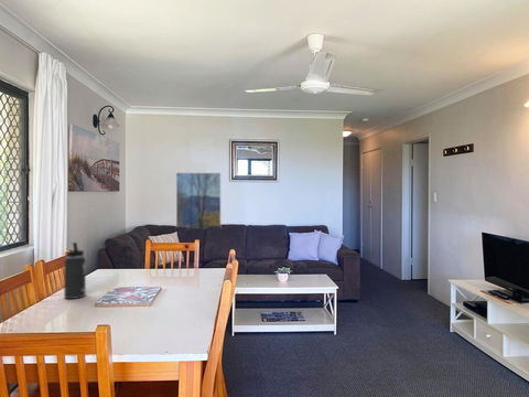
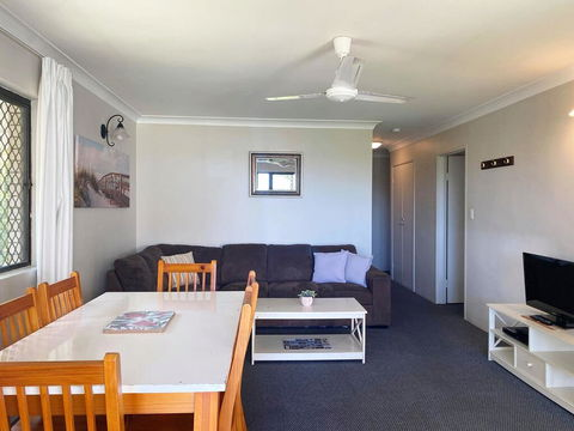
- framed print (198, 205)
- thermos bottle (74, 269)
